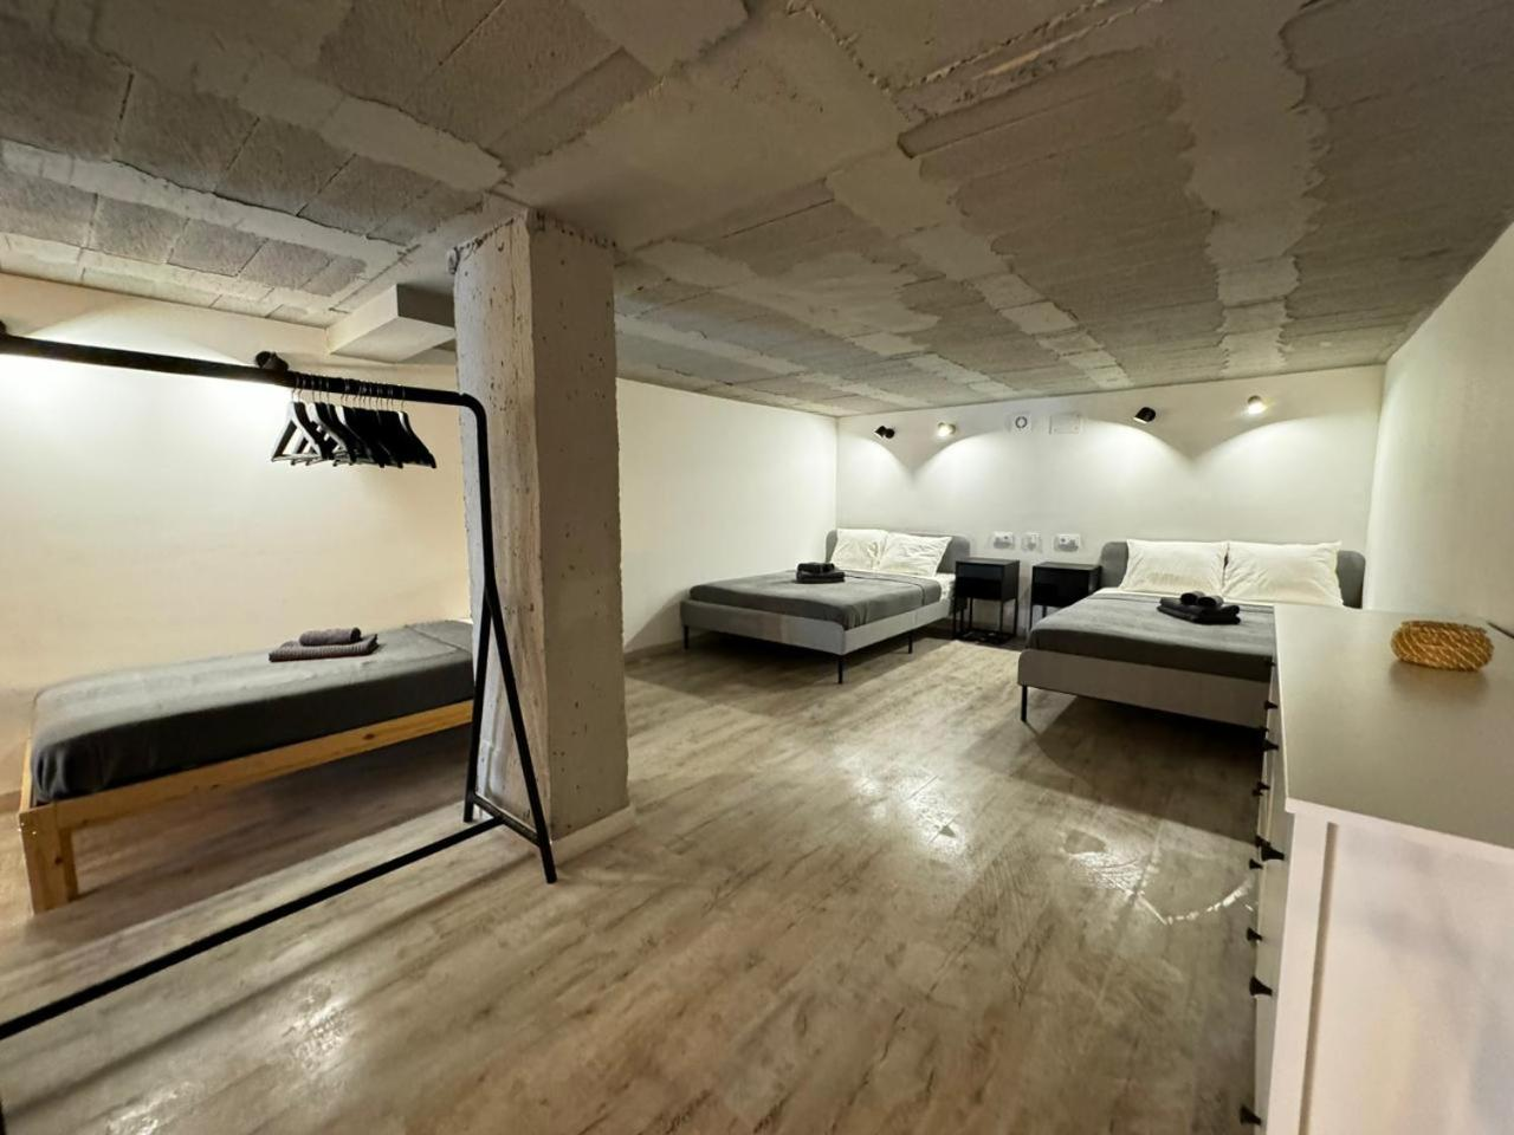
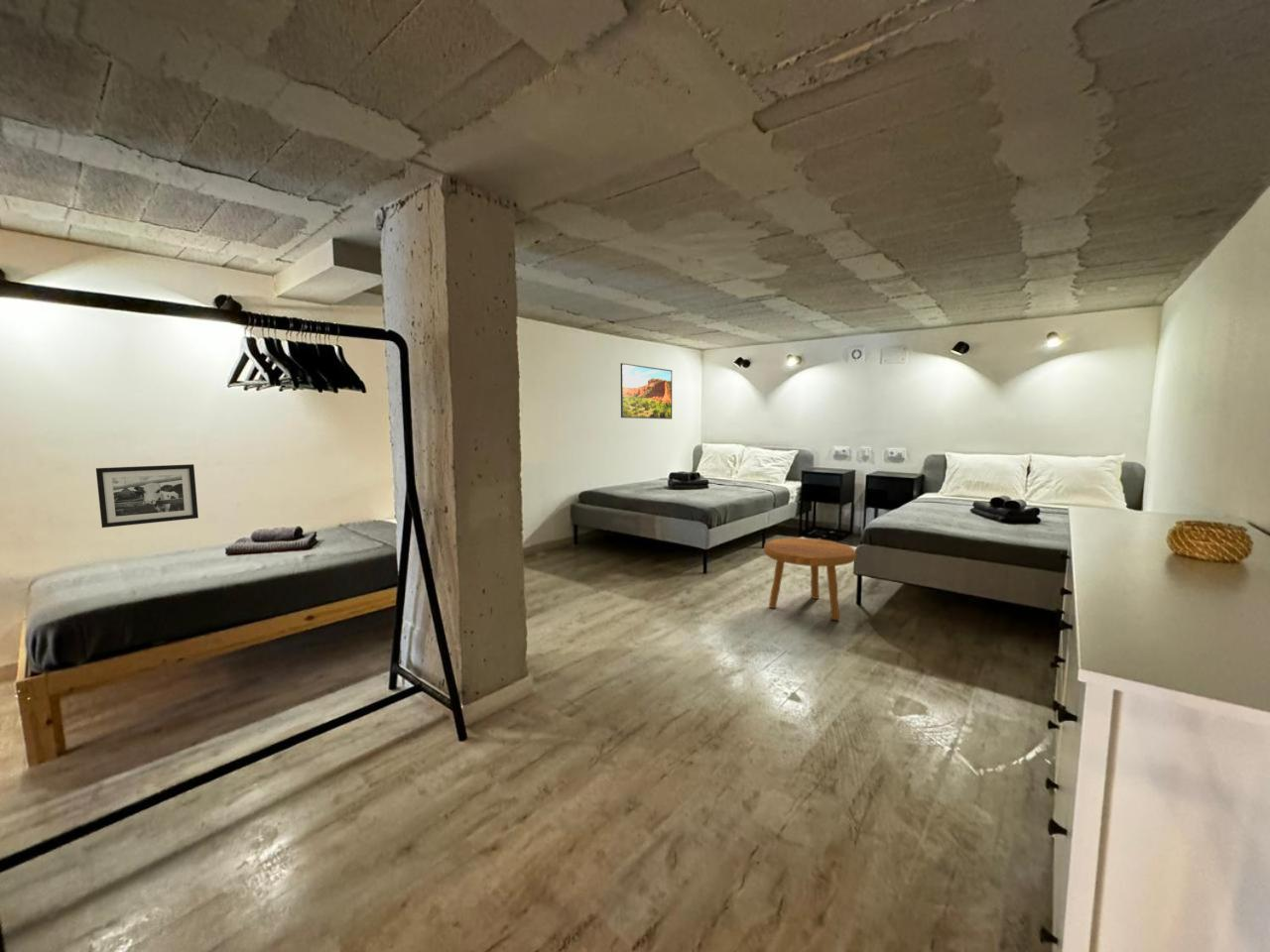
+ picture frame (150, 494)
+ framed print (647, 393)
+ footstool (811, 577)
